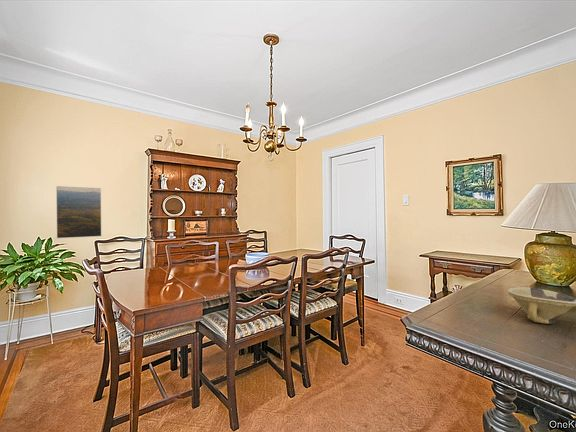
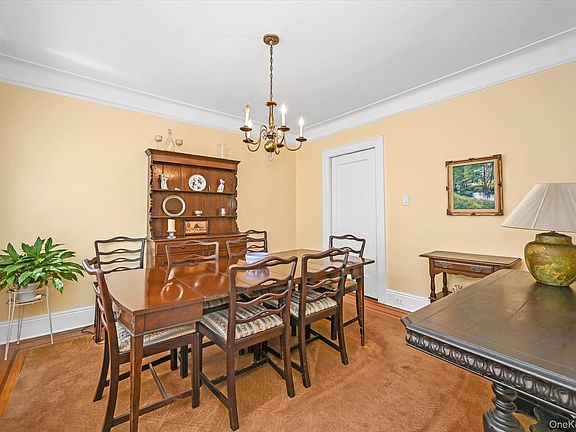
- bowl (542, 306)
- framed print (79, 212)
